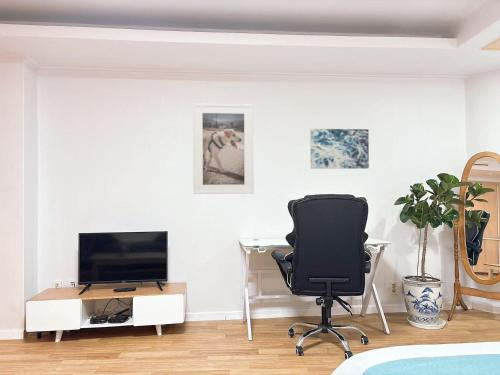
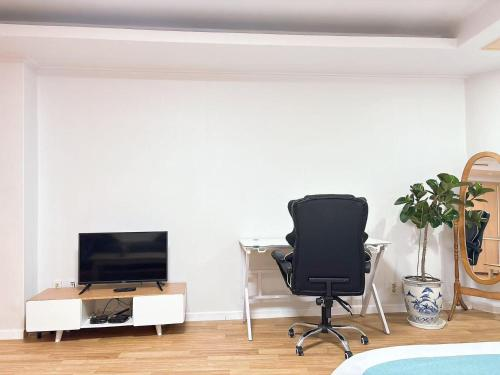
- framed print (223, 149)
- wall art (339, 148)
